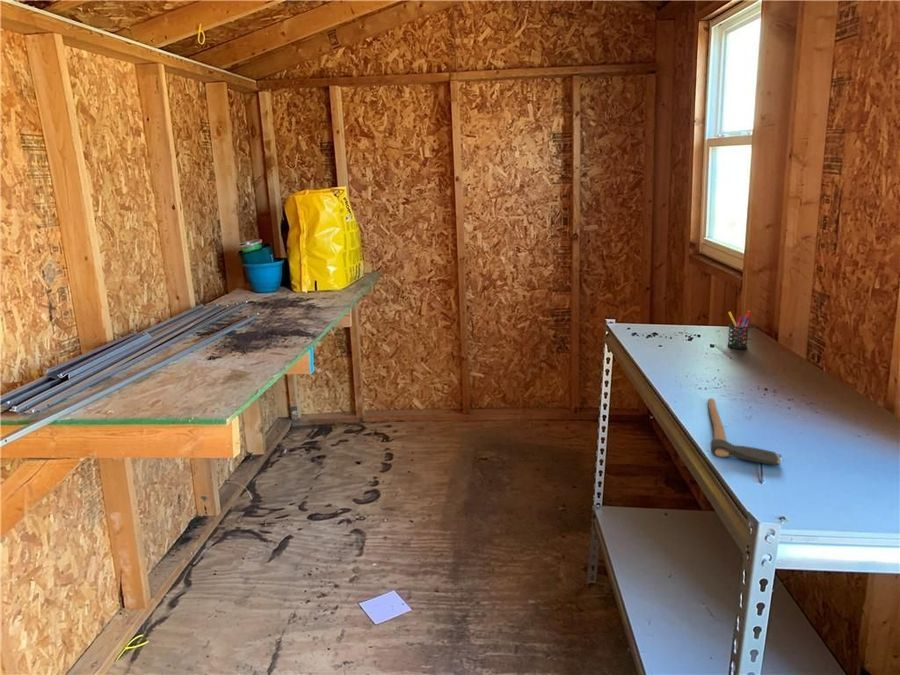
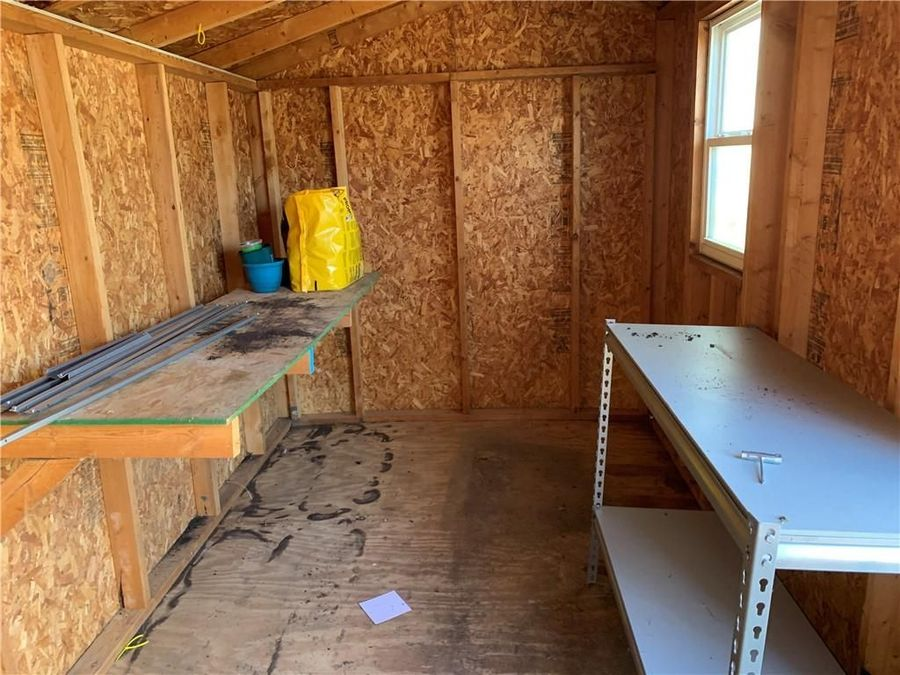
- pen holder (740, 328)
- hatchet (724, 431)
